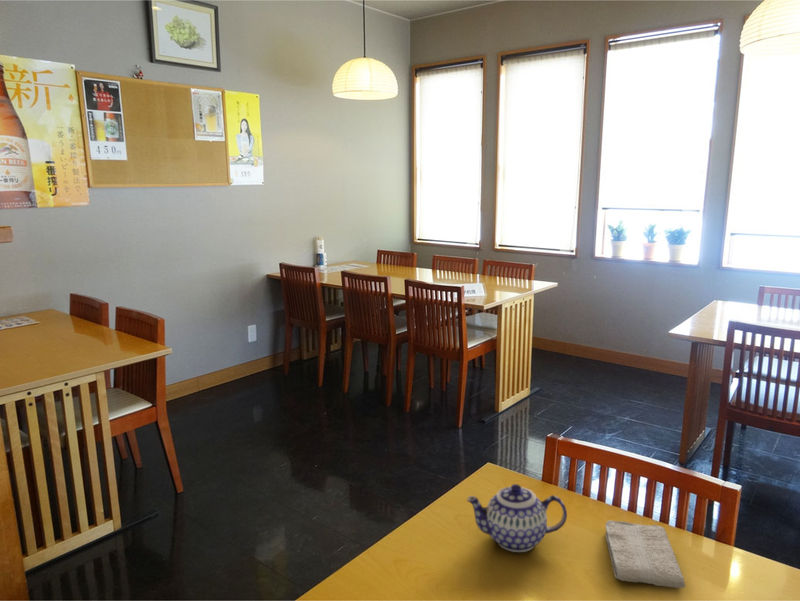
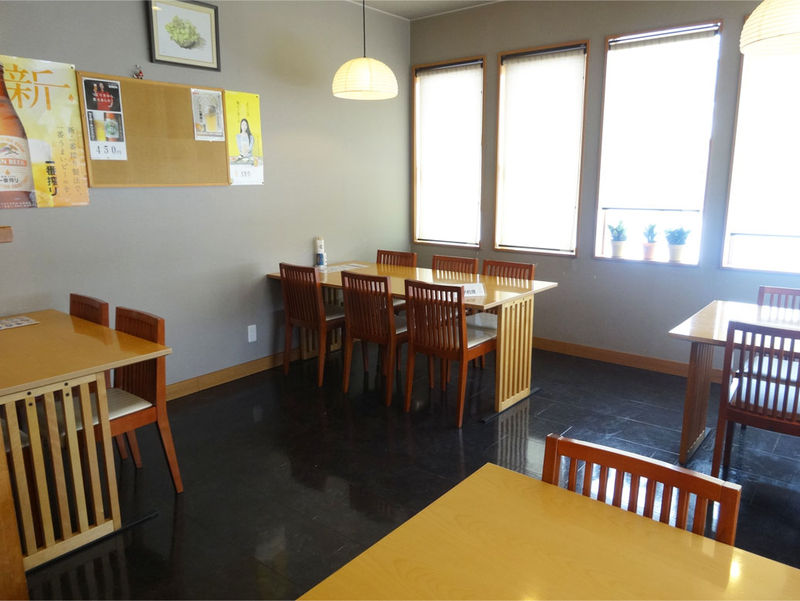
- teapot (516, 512)
- washcloth (641, 550)
